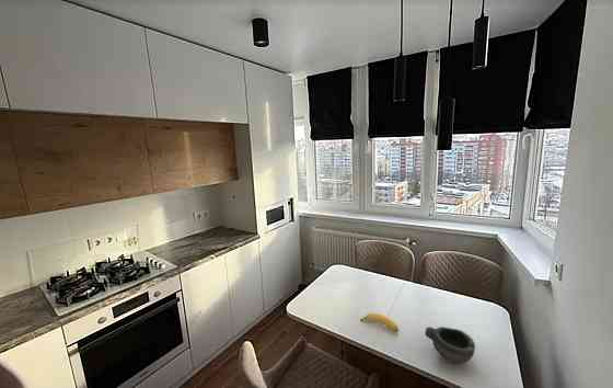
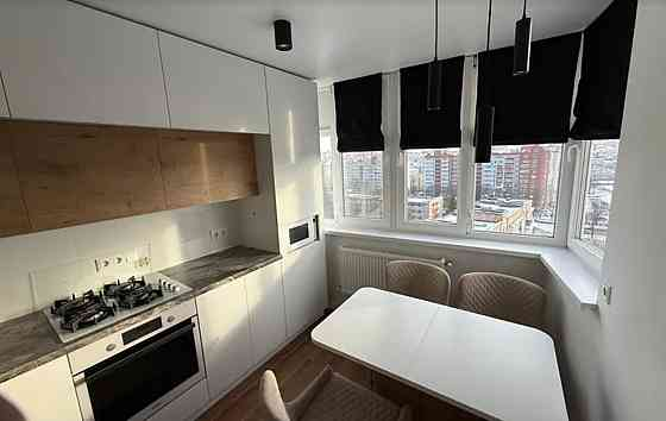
- banana (380, 320)
- bowl (449, 343)
